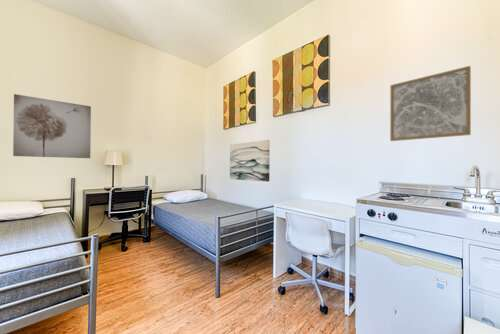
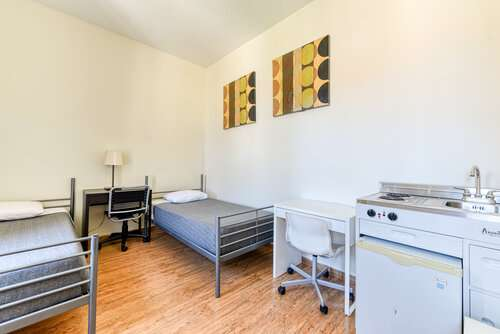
- wall art (247, 161)
- wall art (55, 129)
- wall art (426, 107)
